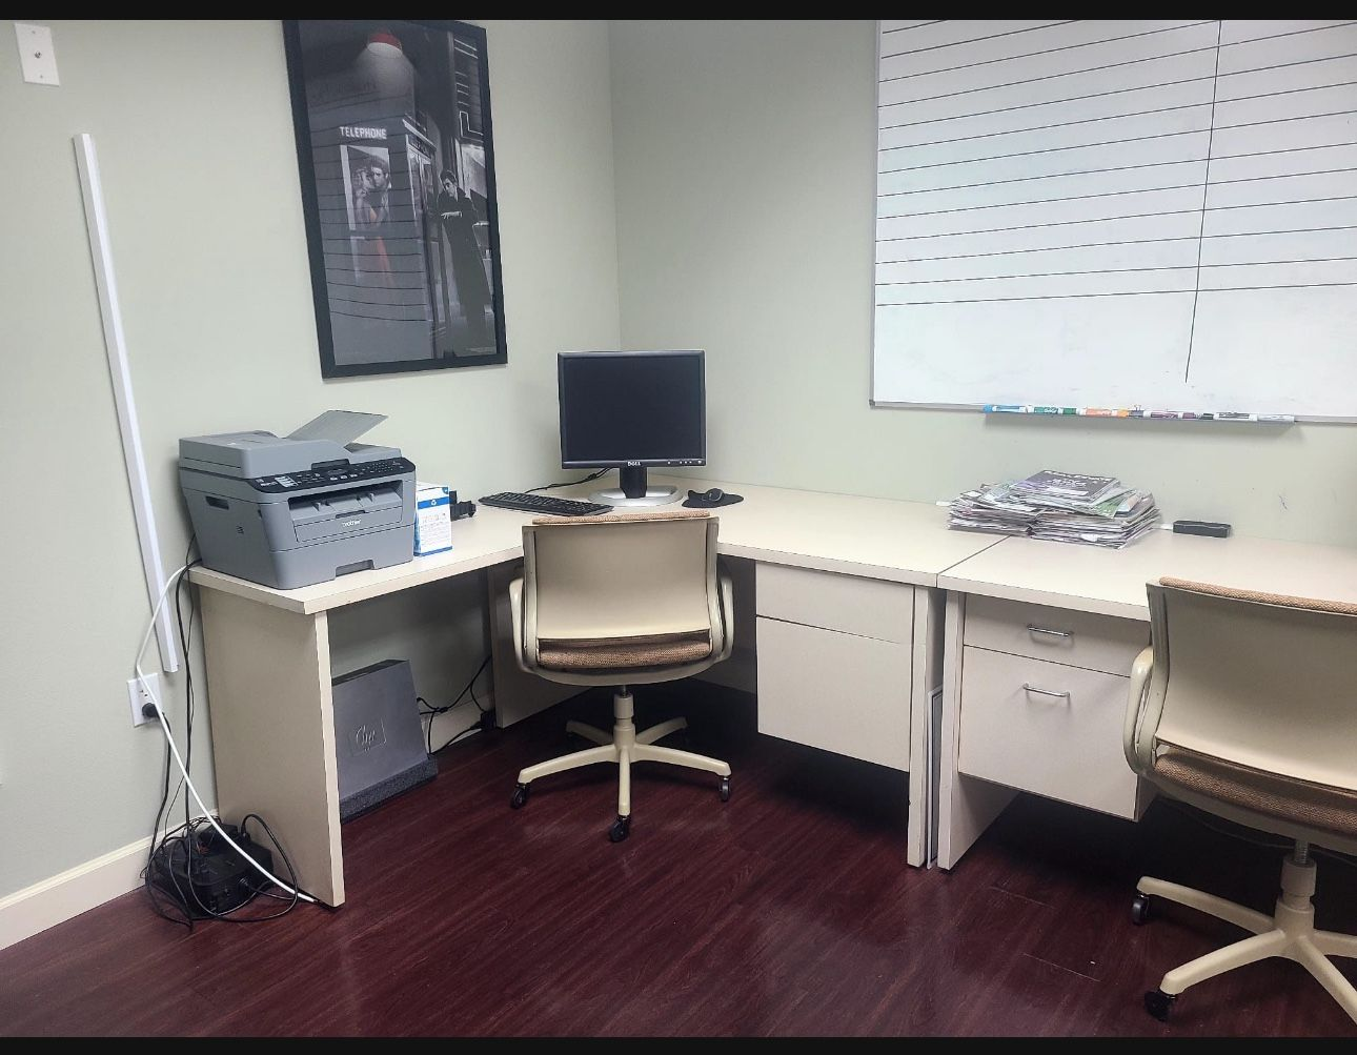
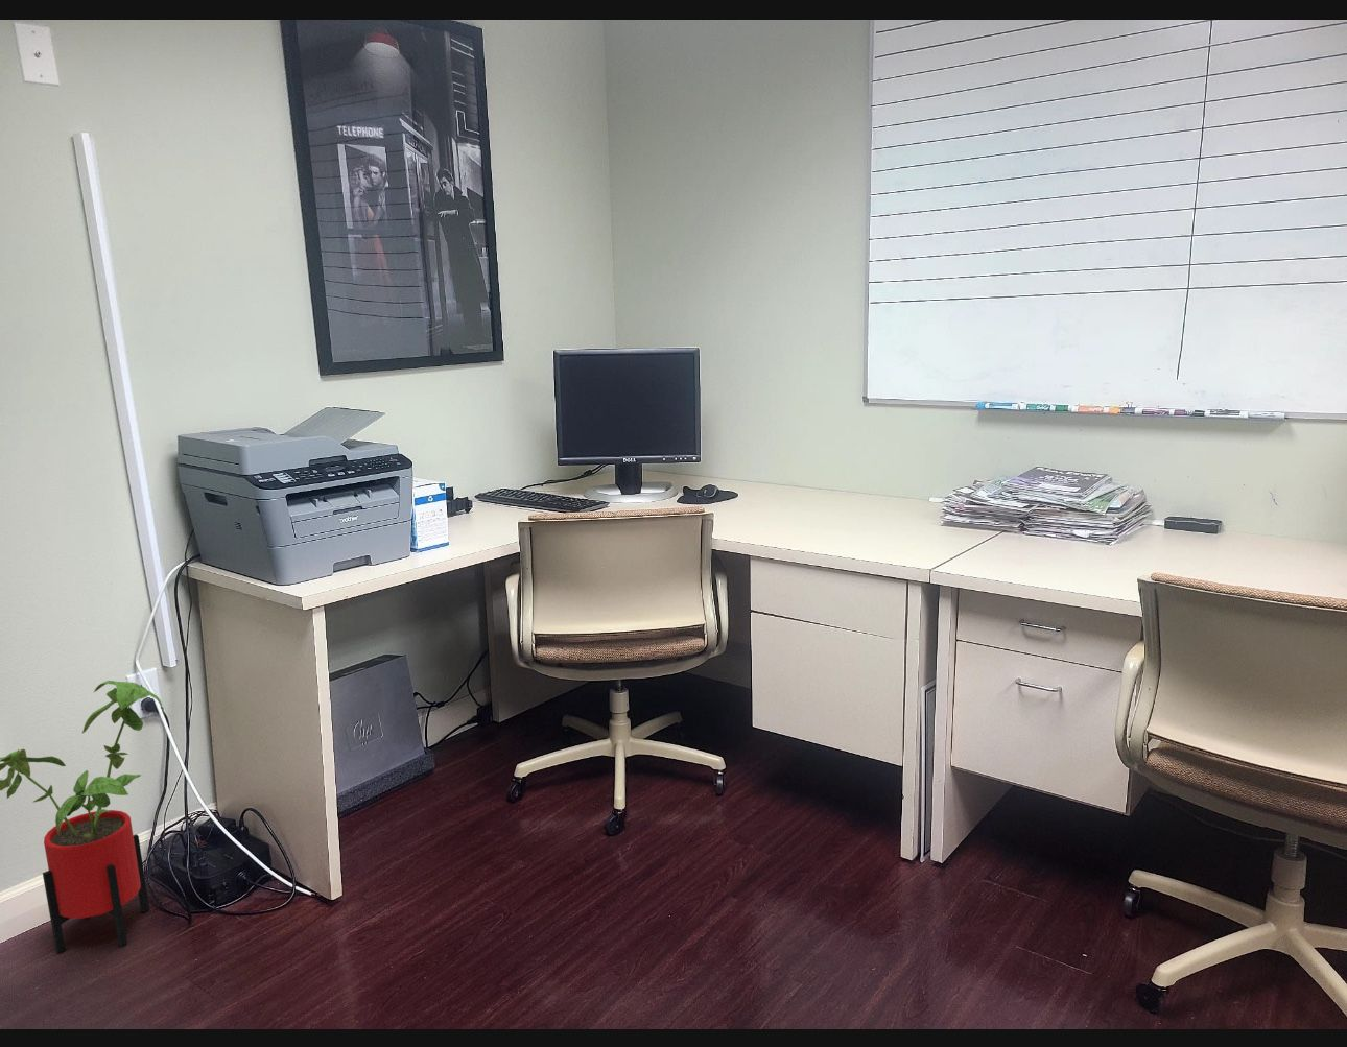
+ house plant (98, 812)
